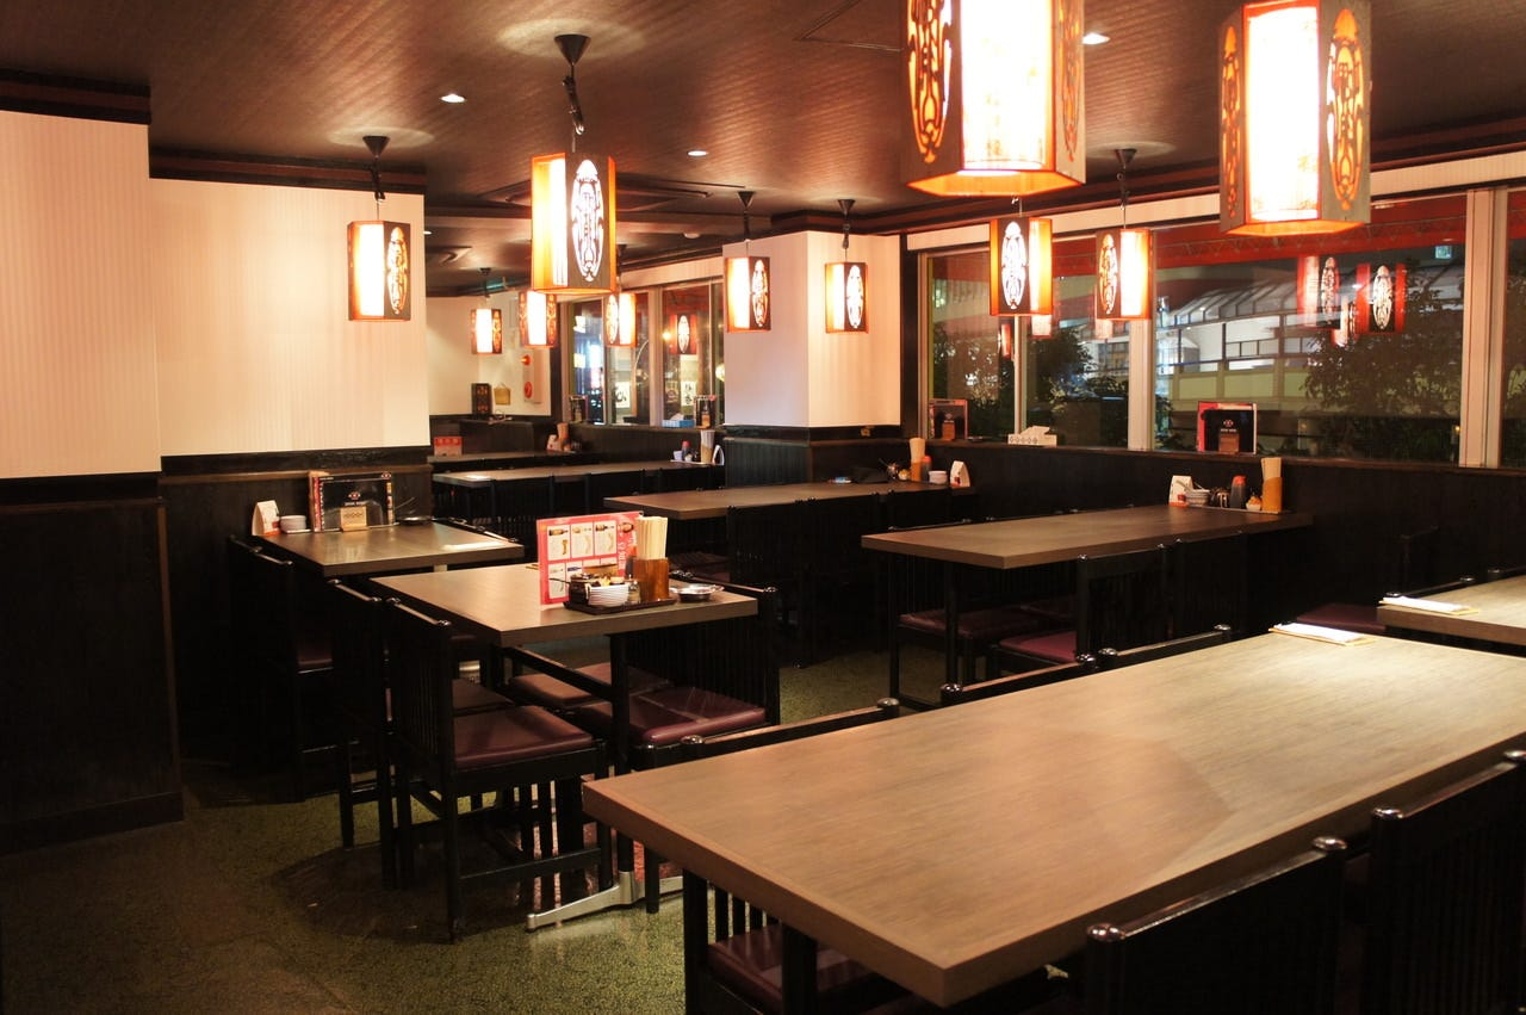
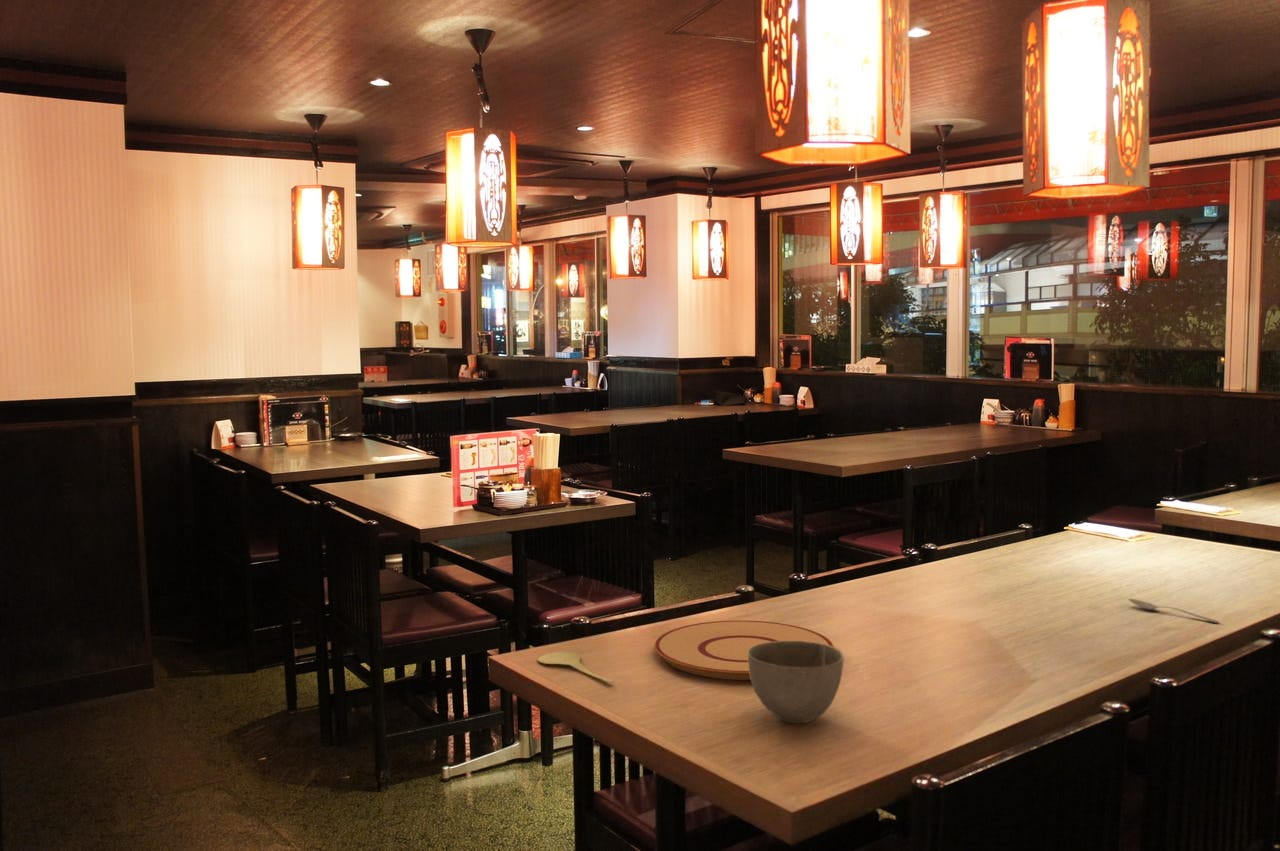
+ bowl (795, 685)
+ spoon (578, 666)
+ spoon (1172, 608)
+ plate (743, 648)
